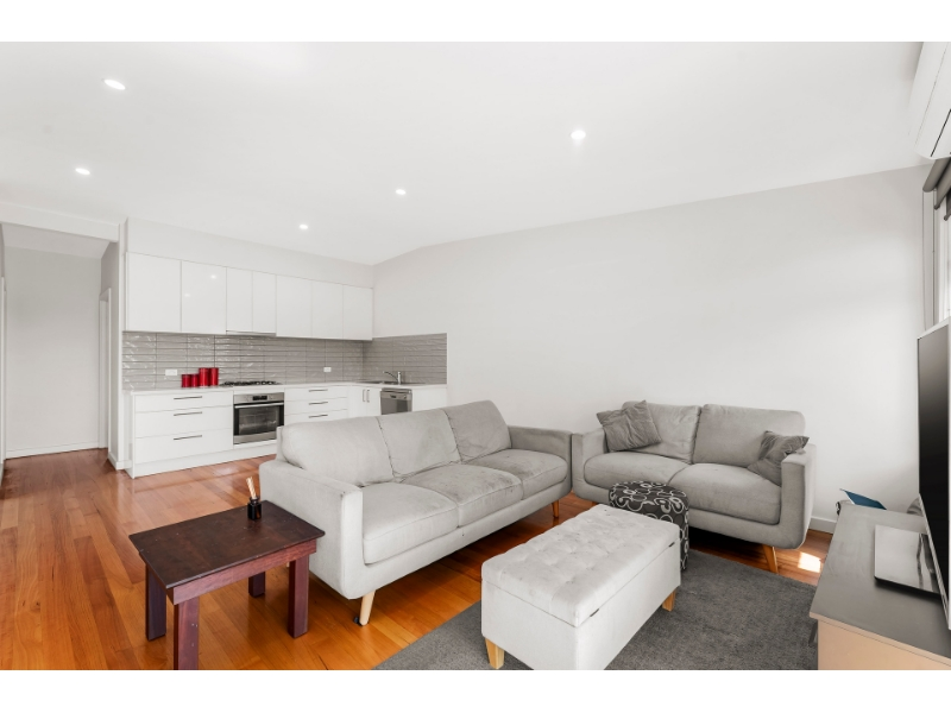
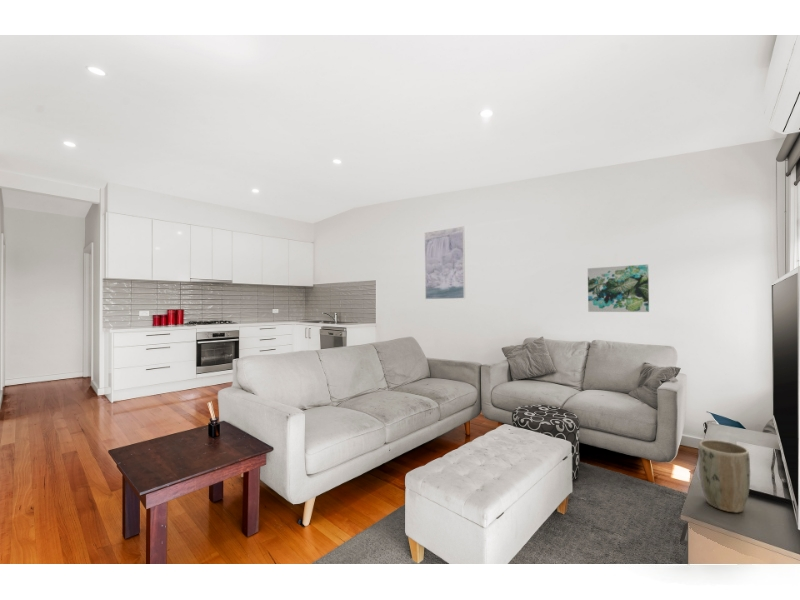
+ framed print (444, 264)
+ plant pot (723, 475)
+ wall art (617, 289)
